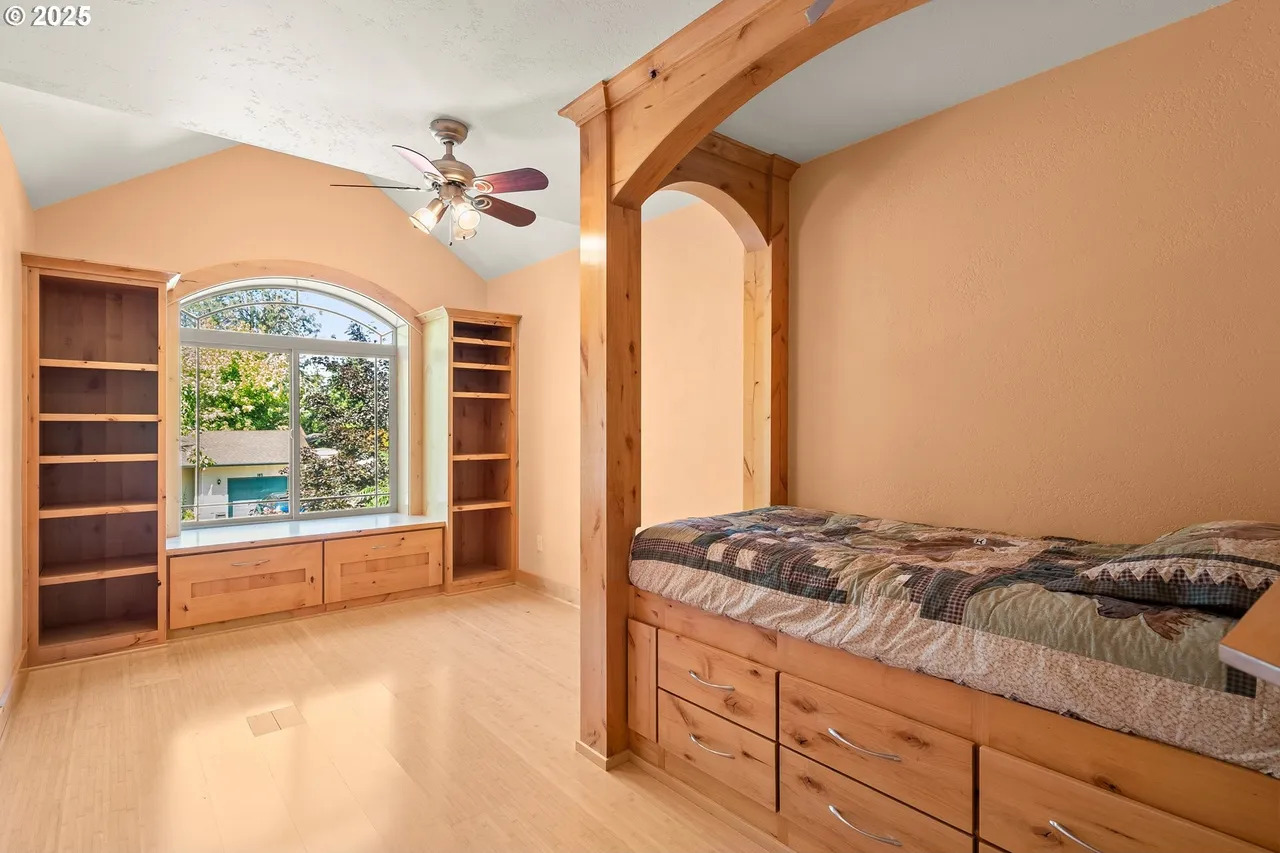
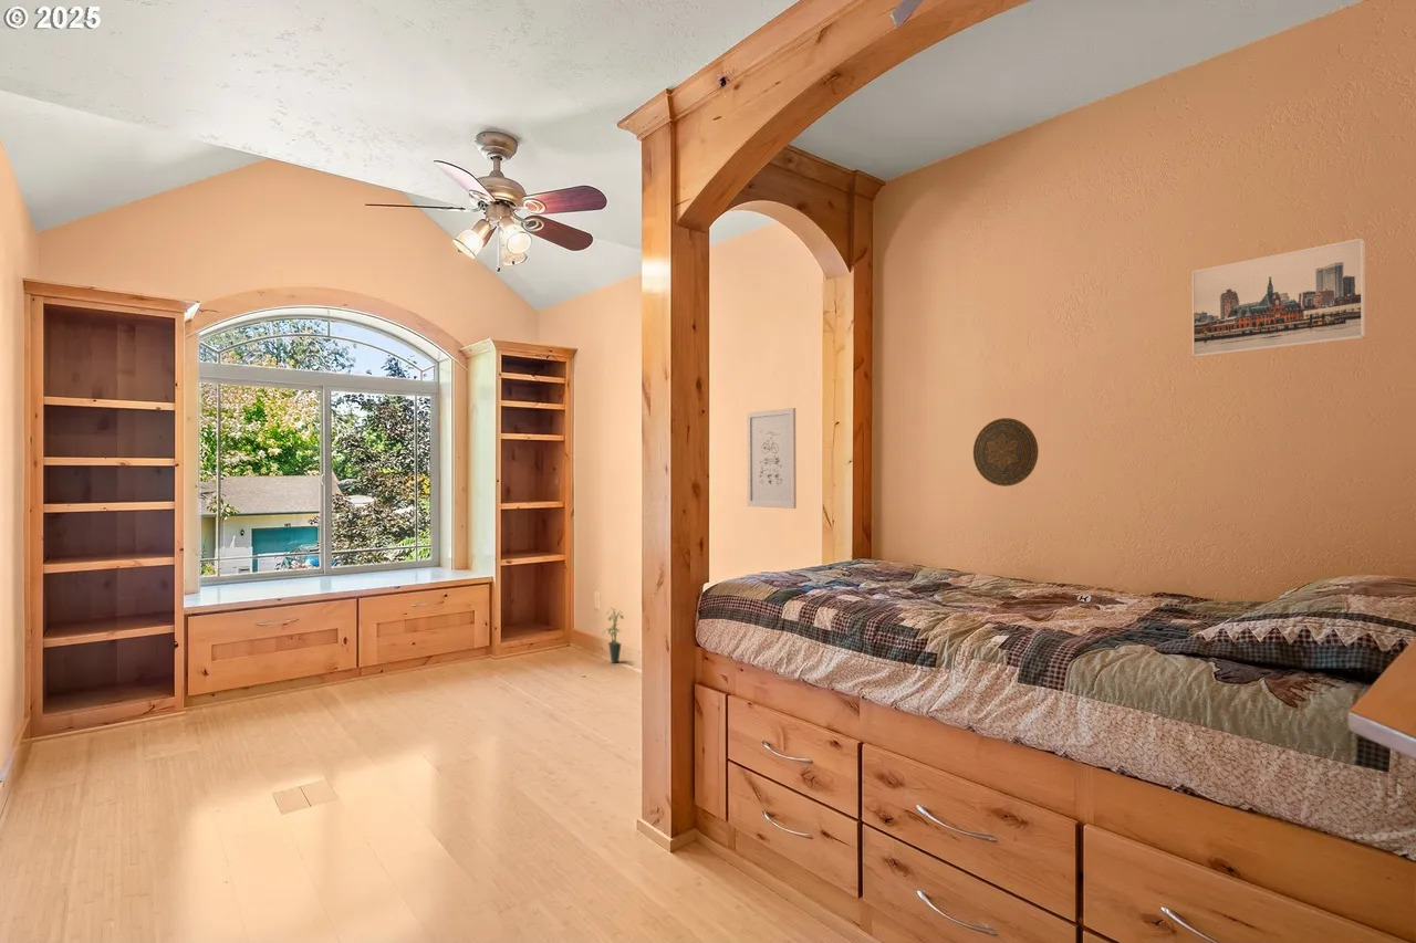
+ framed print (1272, 302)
+ potted plant (614, 635)
+ wall art (770, 459)
+ decorative plate (1002, 451)
